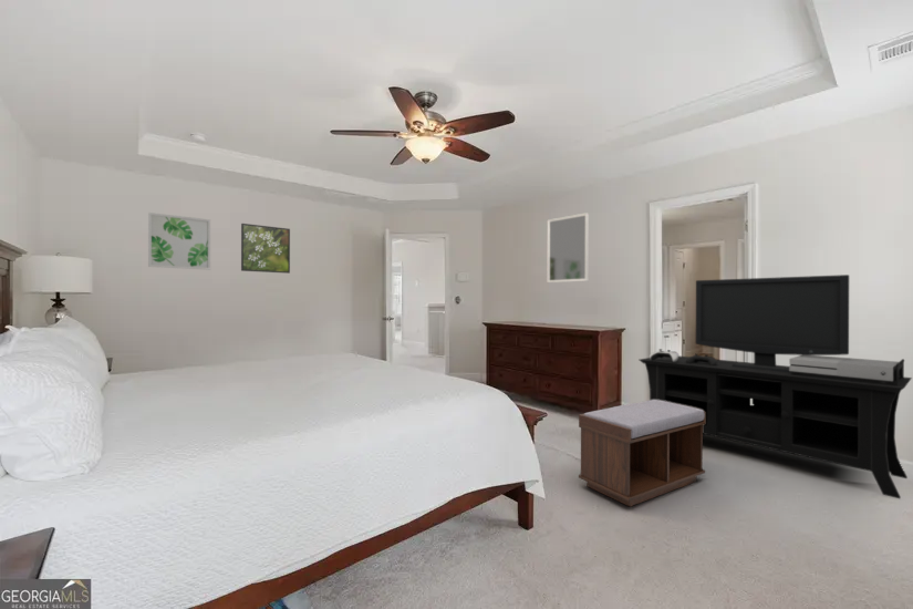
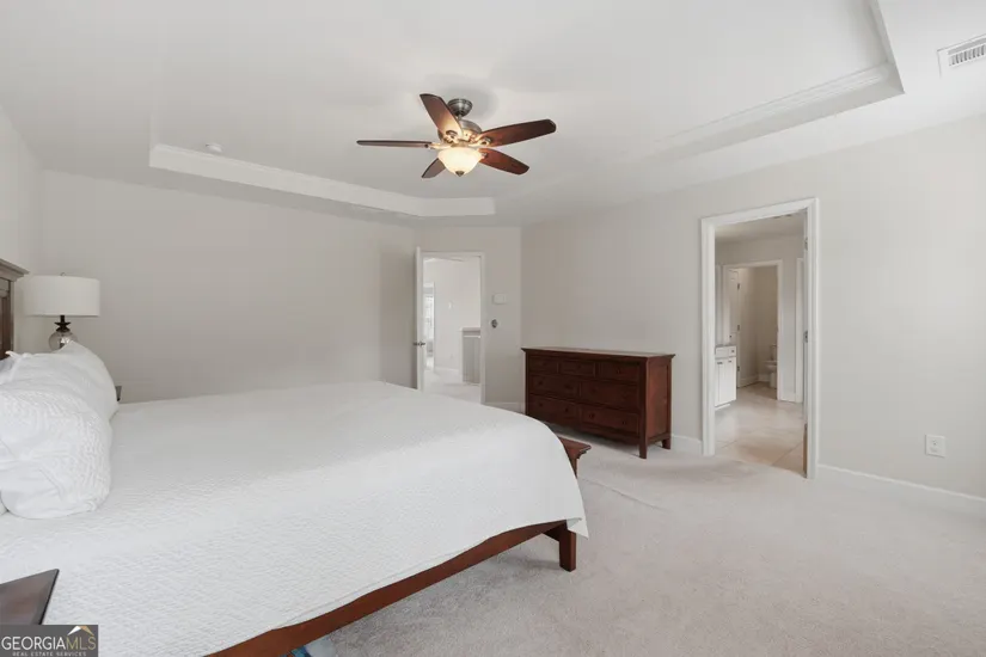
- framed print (266, 249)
- bench (643, 446)
- wall art (180, 241)
- media console (756, 365)
- home mirror (567, 249)
